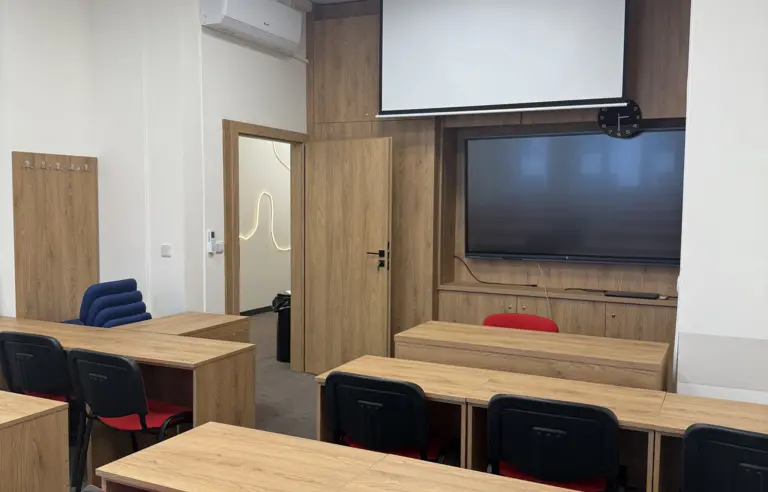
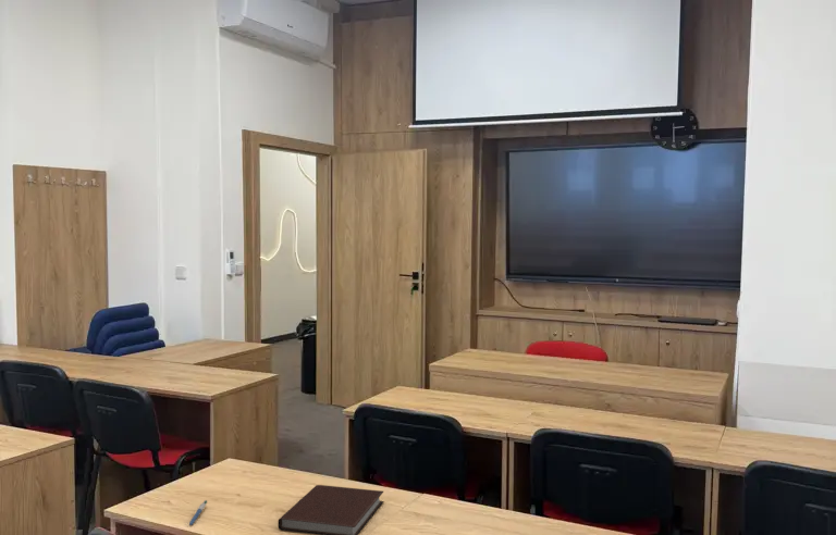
+ notebook (333, 509)
+ pen (197, 512)
